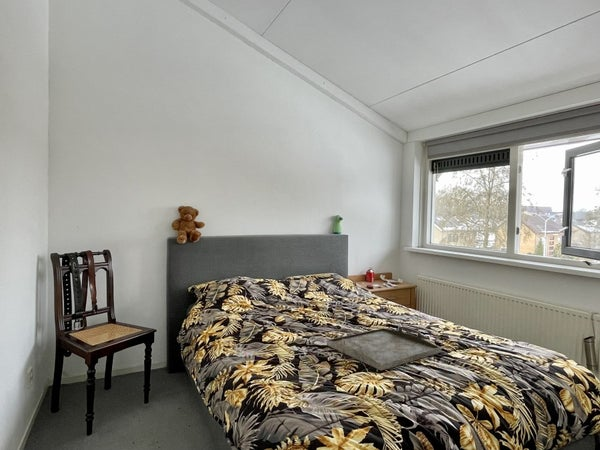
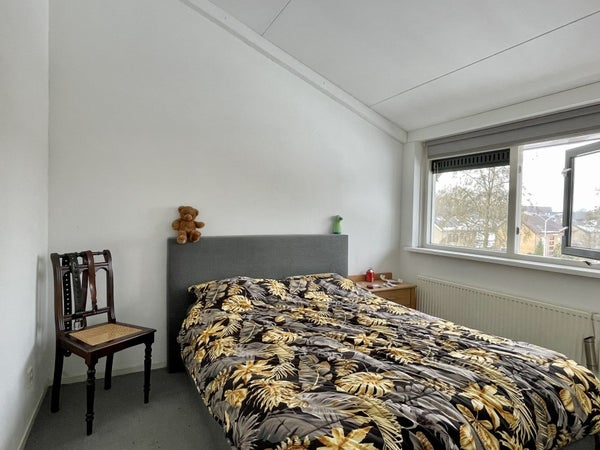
- serving tray (382, 341)
